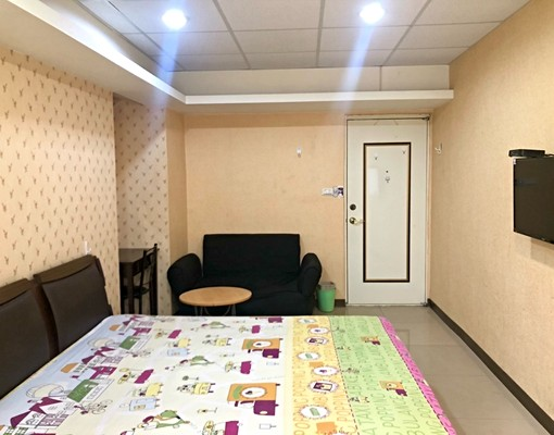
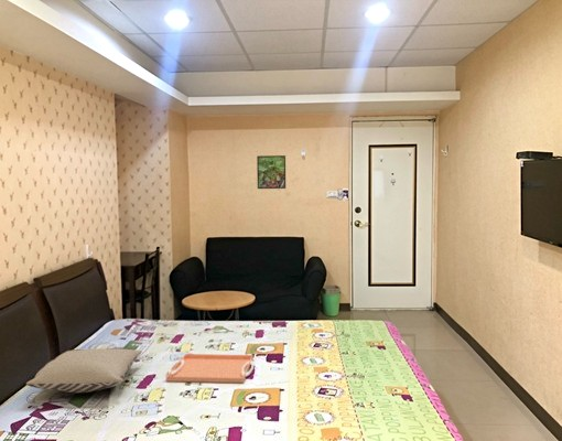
+ serving tray (212, 367)
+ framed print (271, 172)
+ pillow (90, 367)
